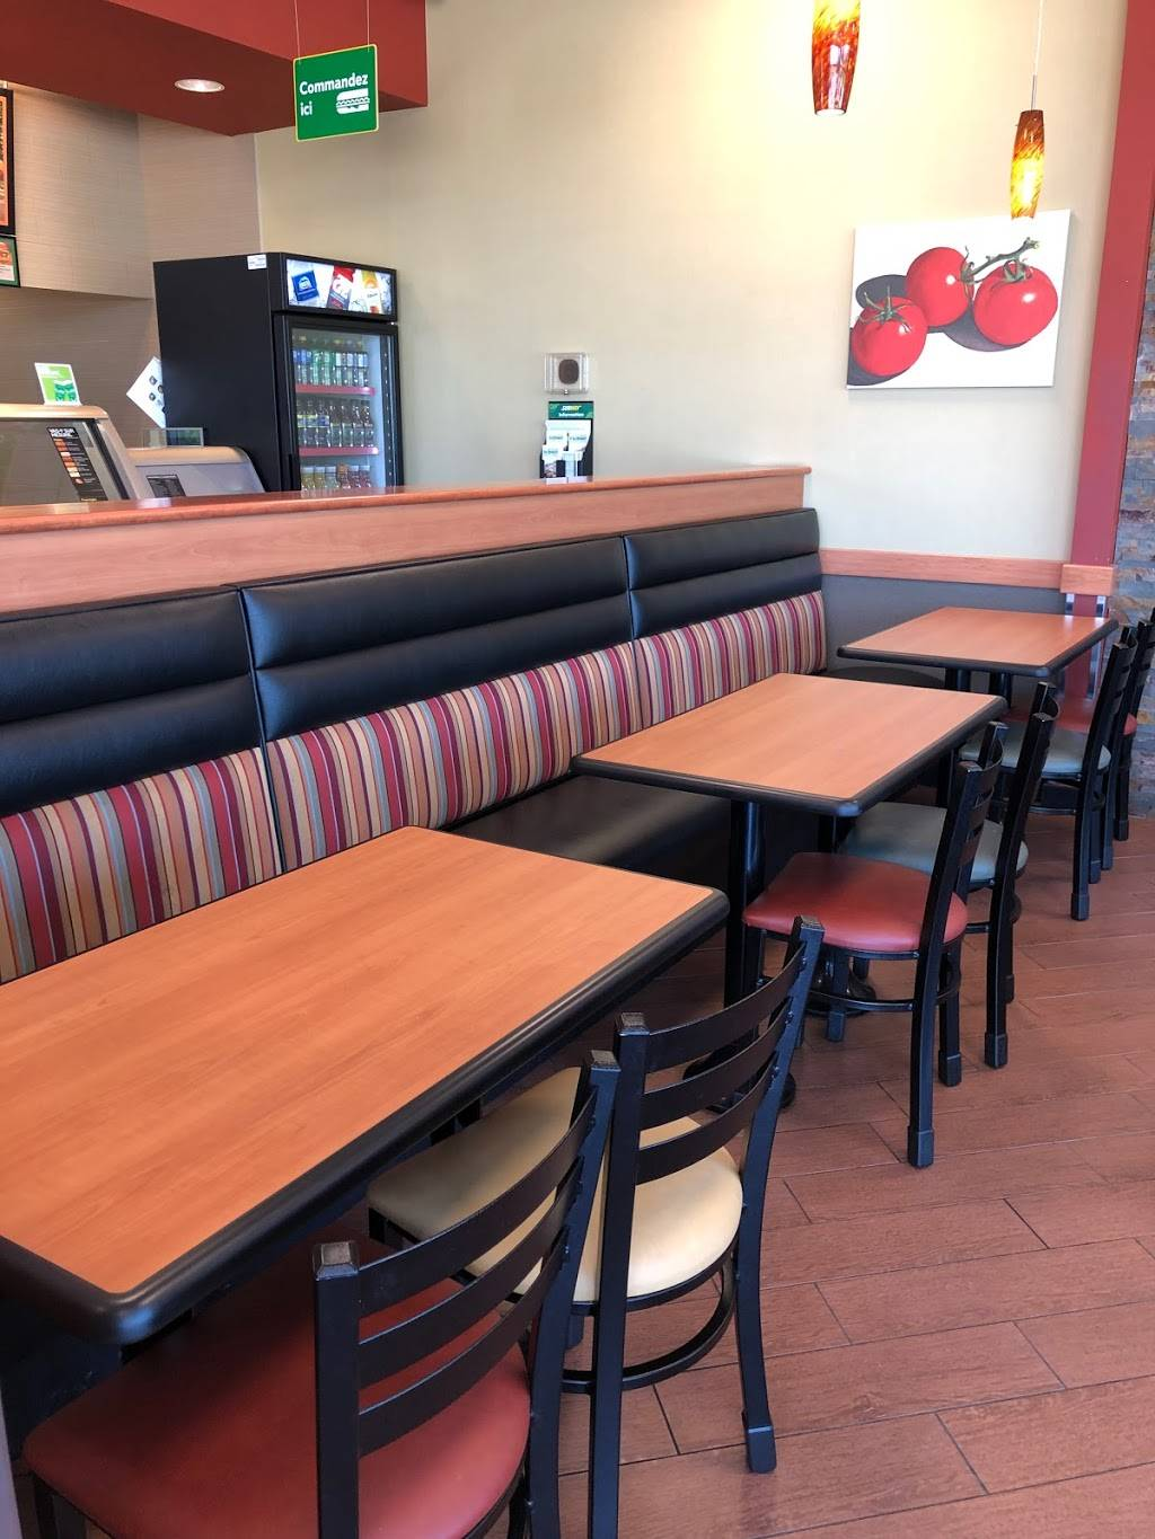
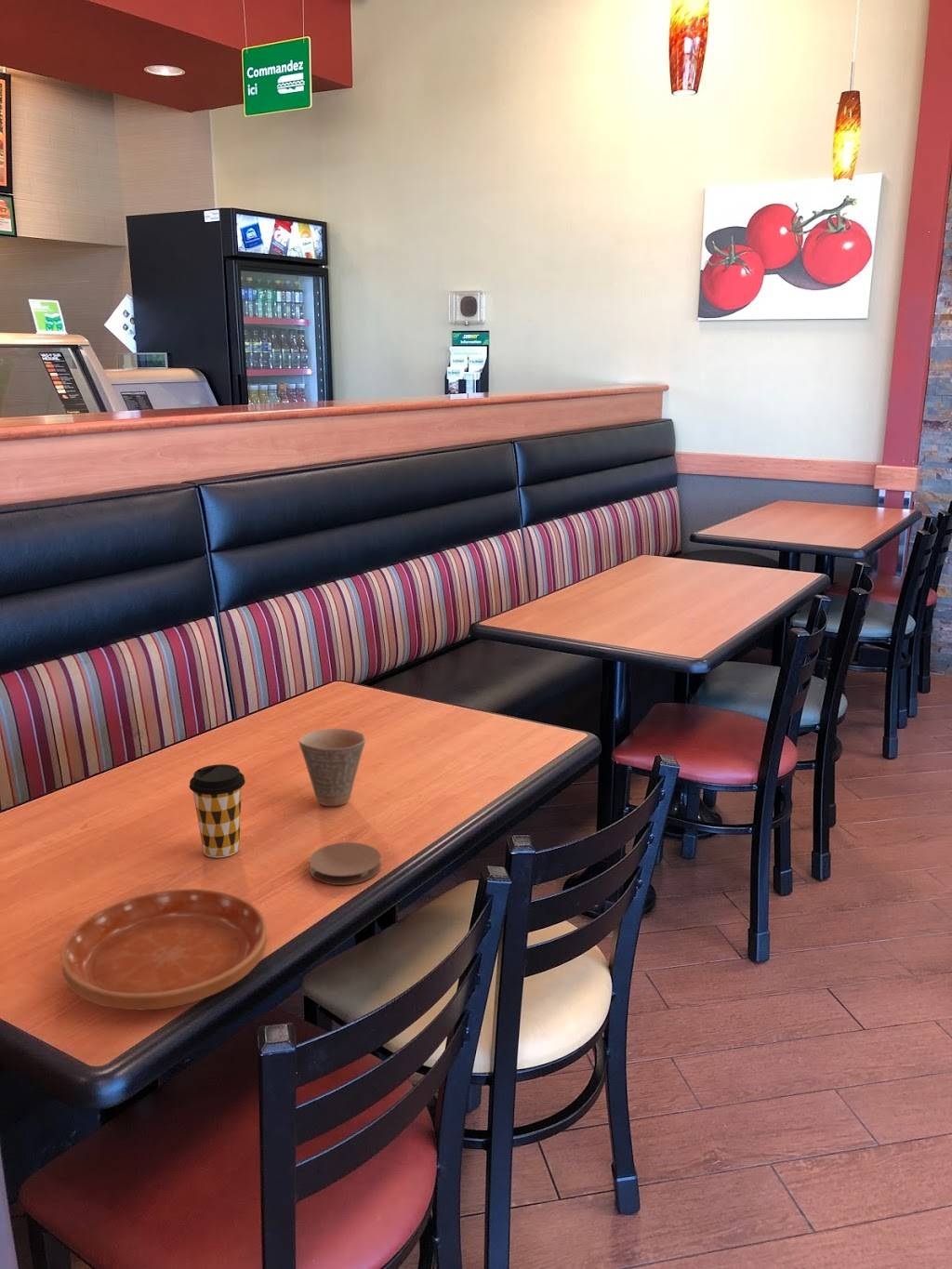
+ saucer (167, 949)
+ cup (333, 768)
+ coaster (345, 863)
+ coffee cup (218, 812)
